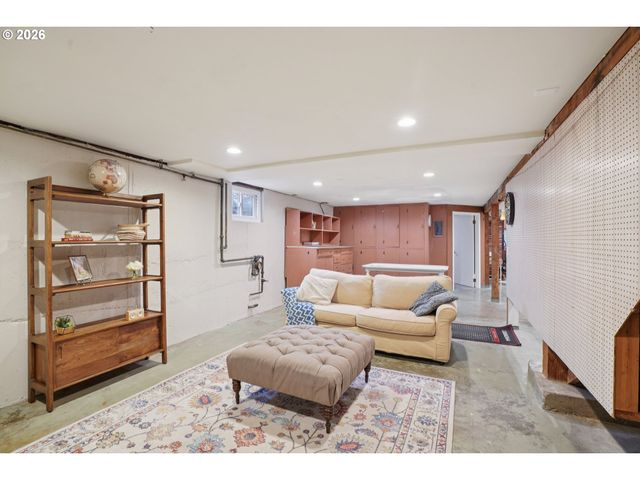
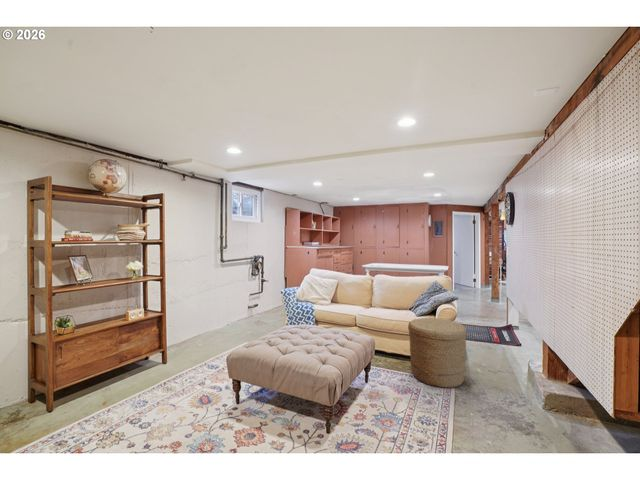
+ basket (436, 350)
